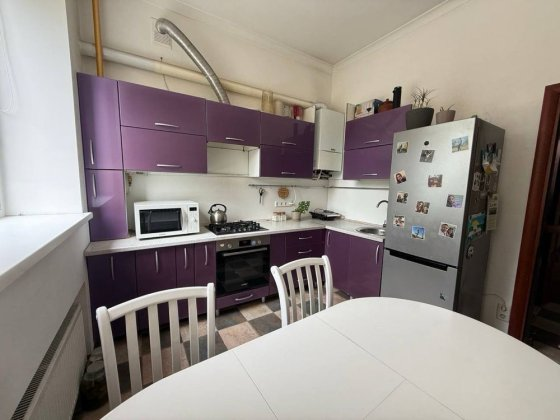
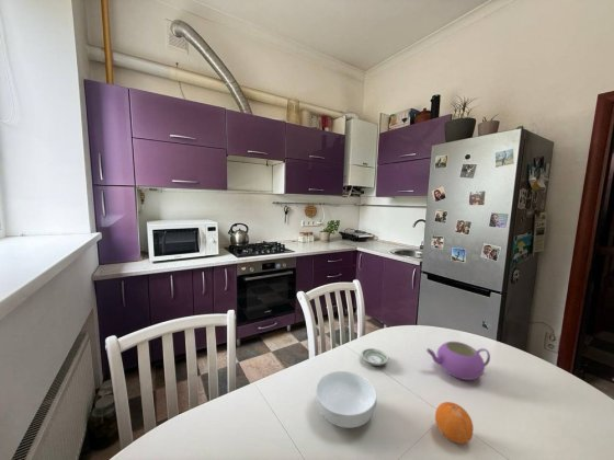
+ saucer (374, 358)
+ cereal bowl (344, 401)
+ teapot (457, 360)
+ fruit (453, 422)
